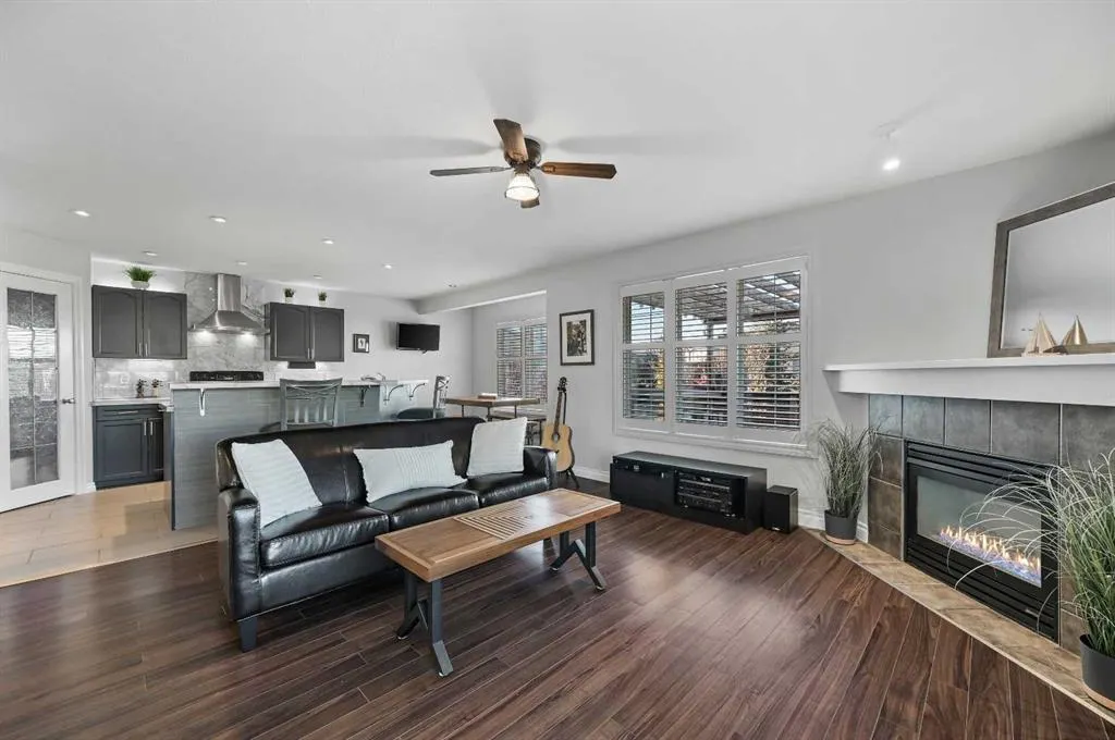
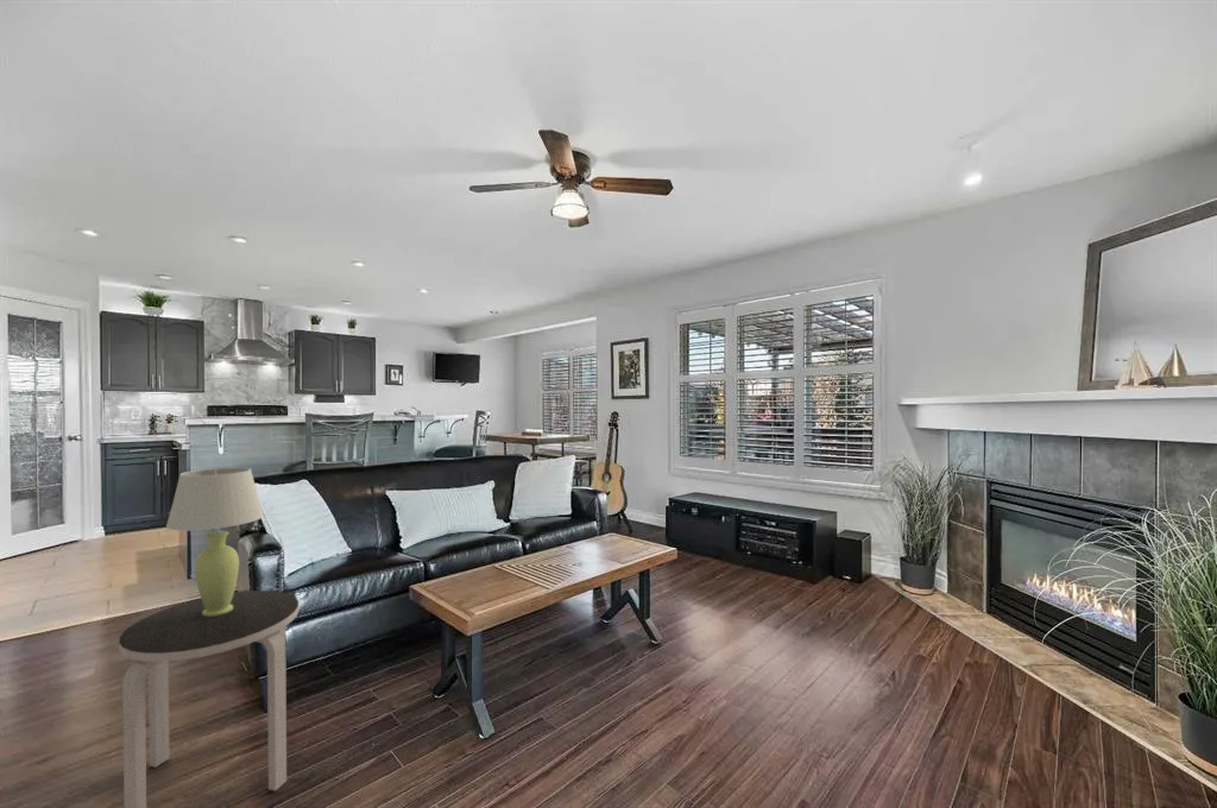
+ side table (207, 655)
+ table lamp (216, 541)
